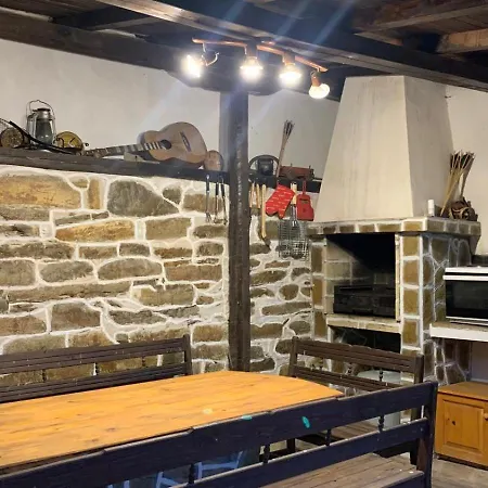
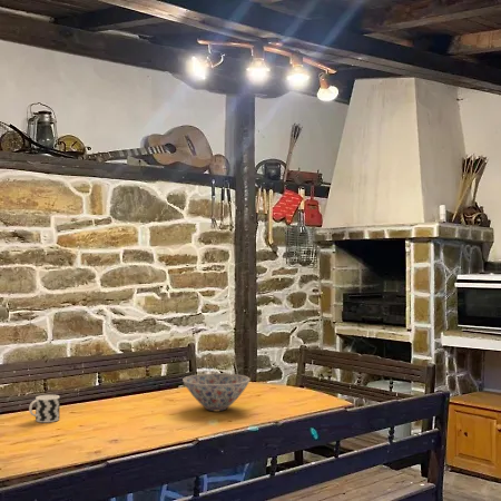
+ cup (43, 409)
+ bowl (216, 394)
